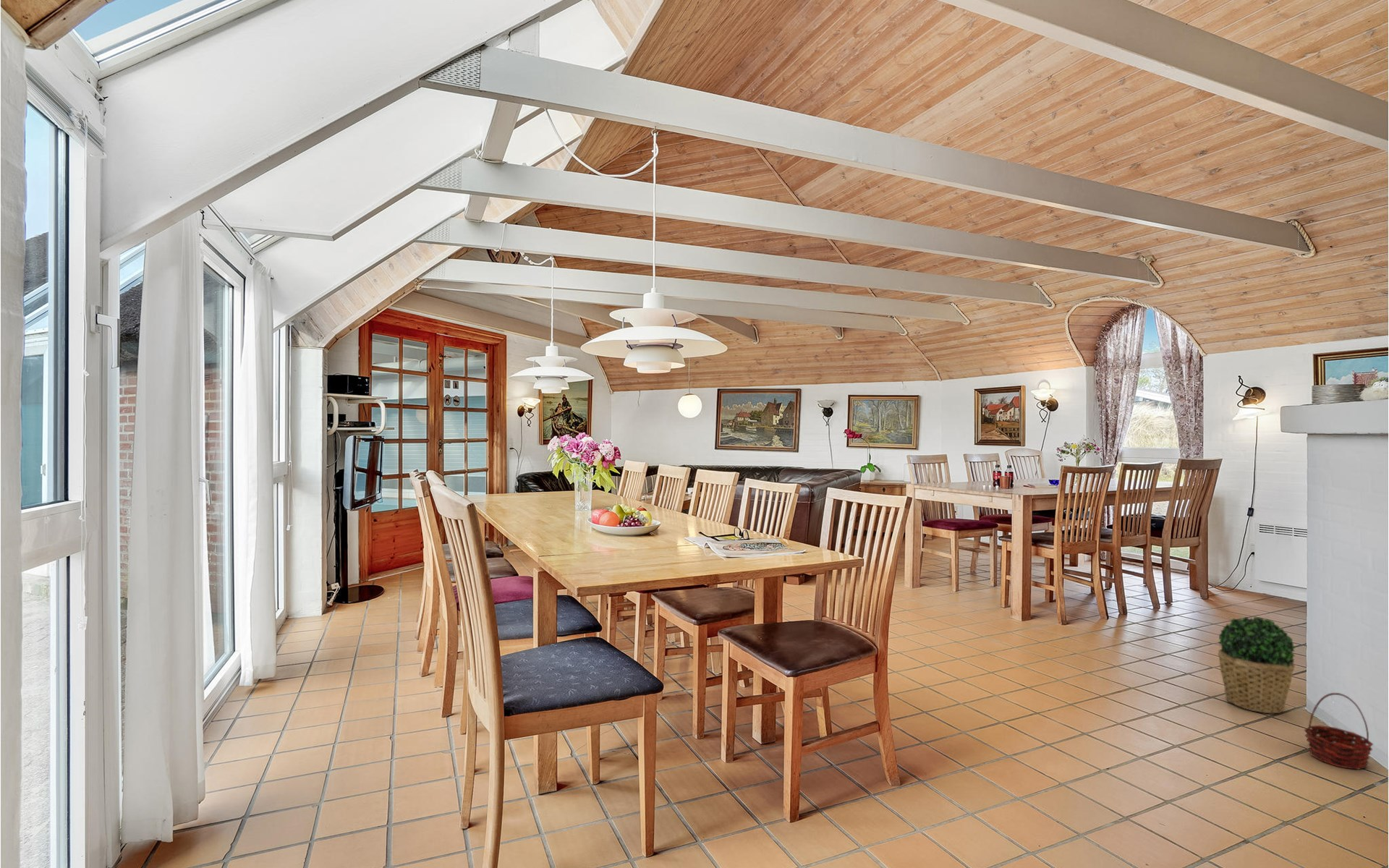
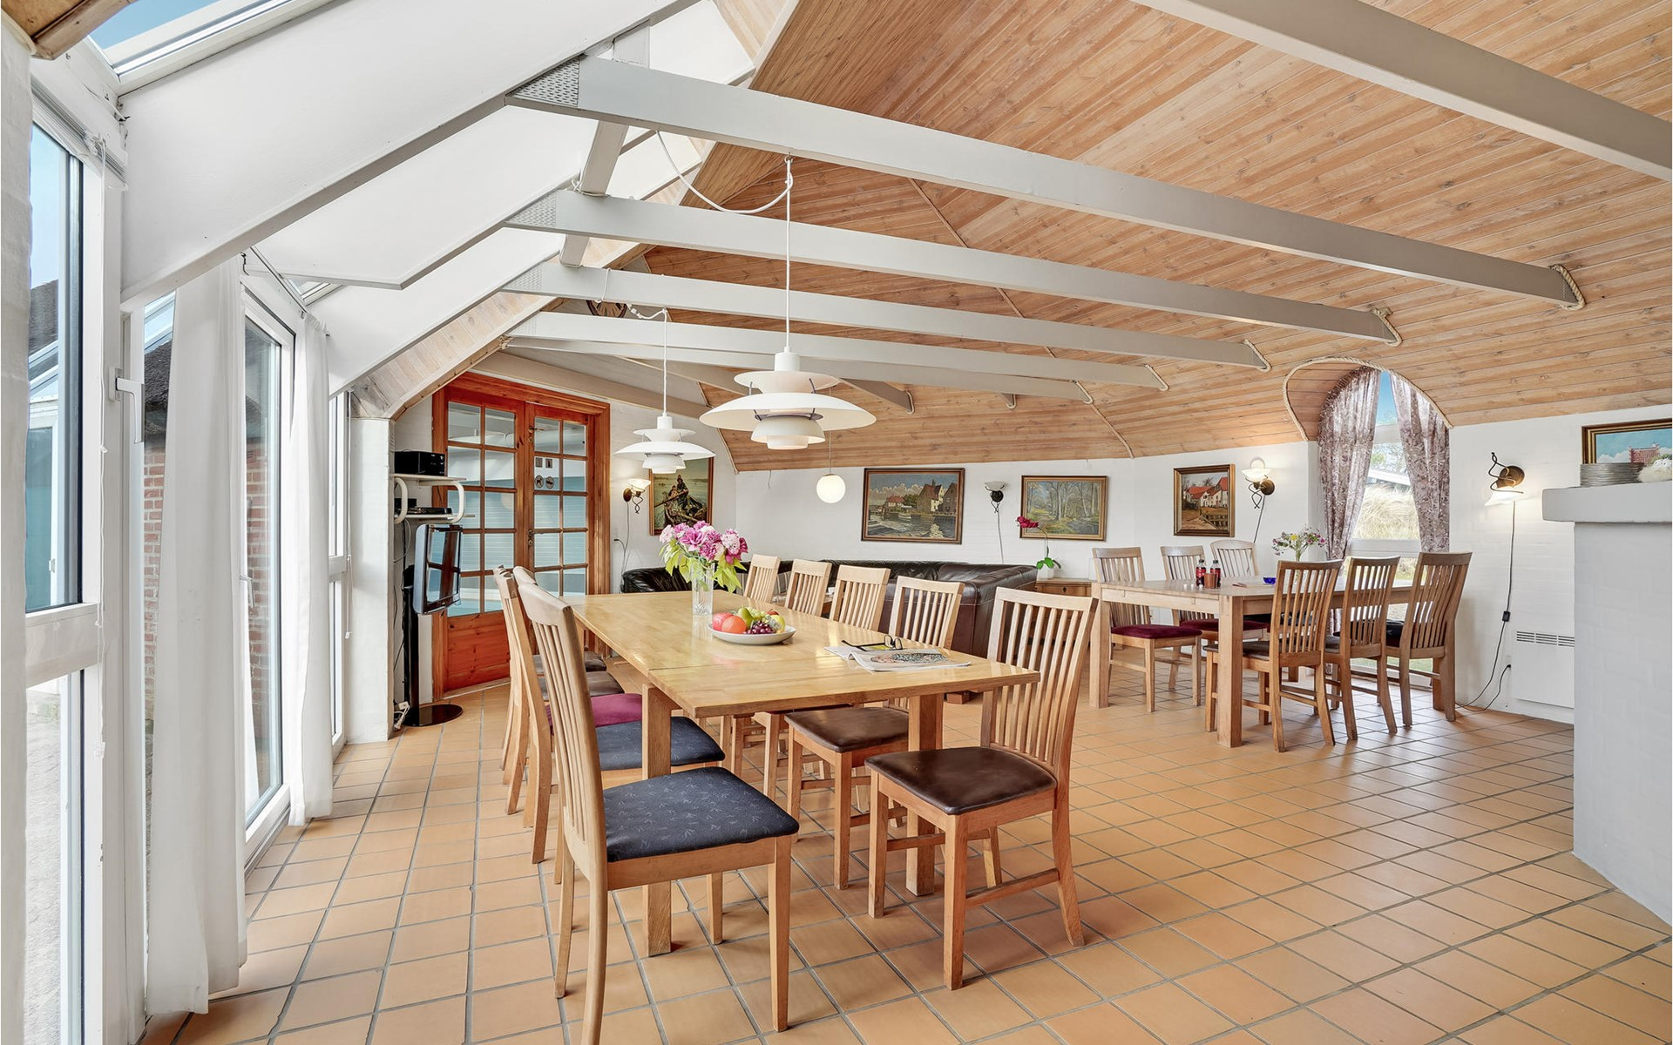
- basket (1337, 728)
- potted plant (1255, 661)
